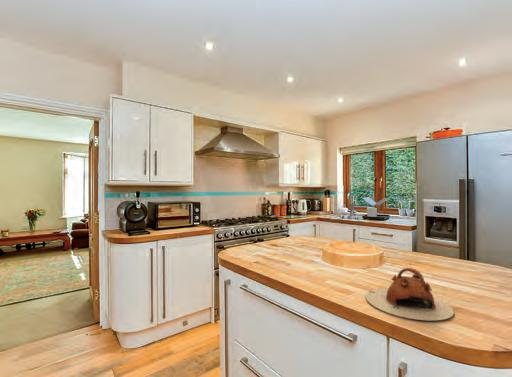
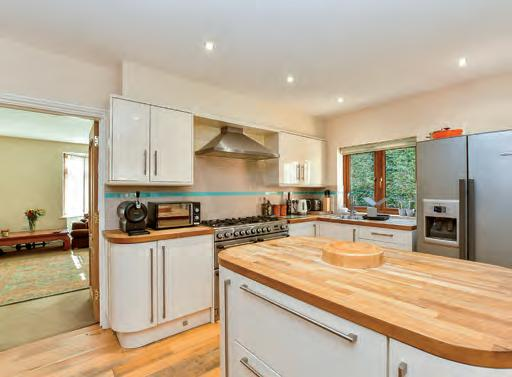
- teapot (406, 285)
